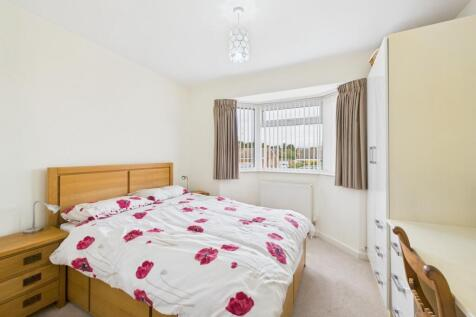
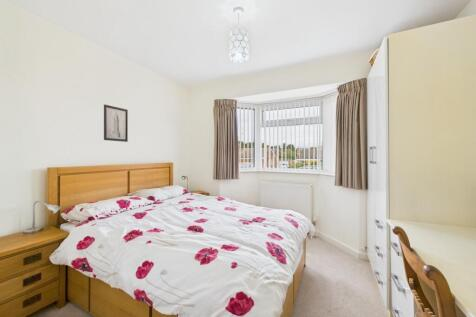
+ wall art (116, 124)
